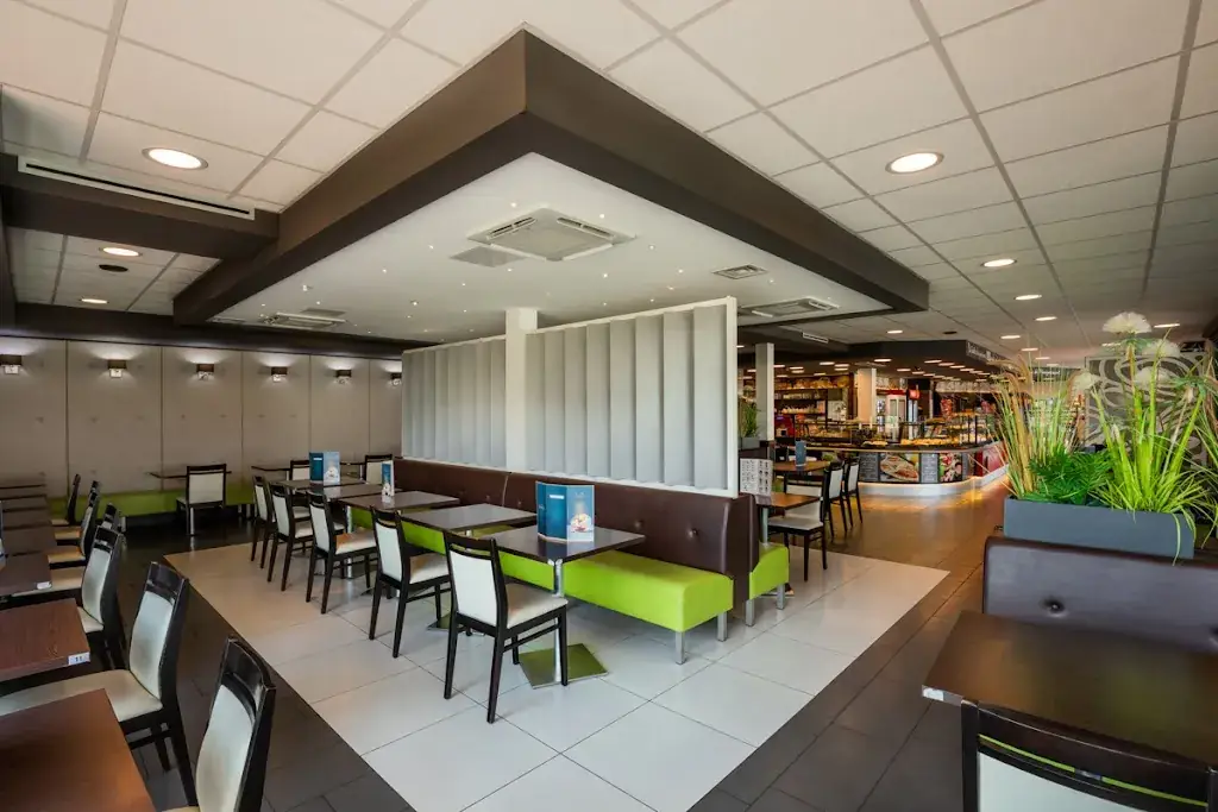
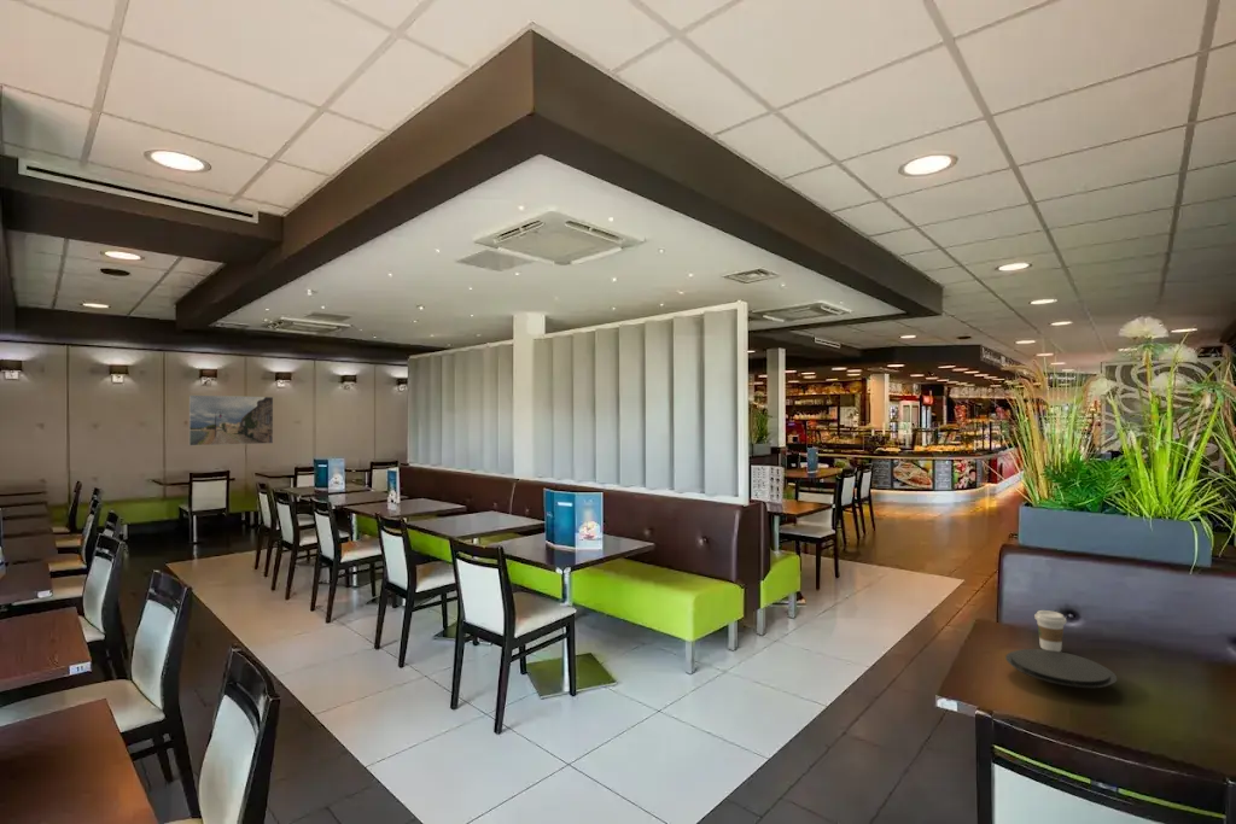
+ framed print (232, 420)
+ plate (1059, 672)
+ coffee cup (1050, 631)
